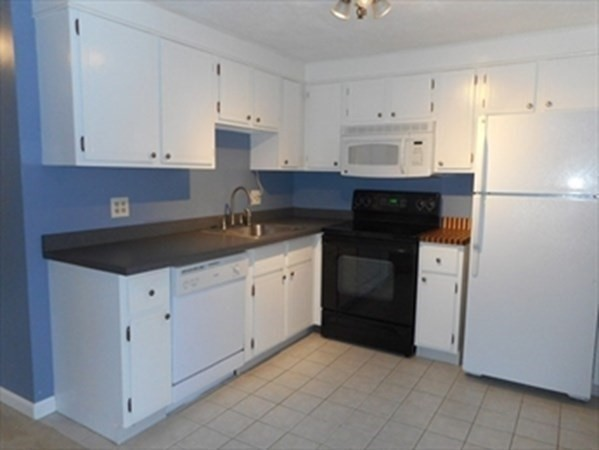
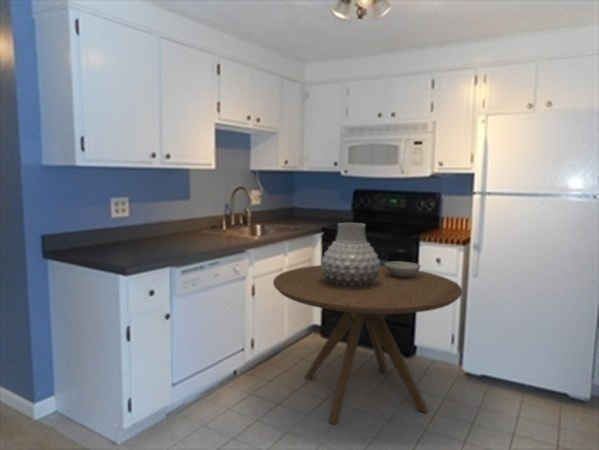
+ dining table (359, 337)
+ bowl (402, 270)
+ vase (350, 253)
